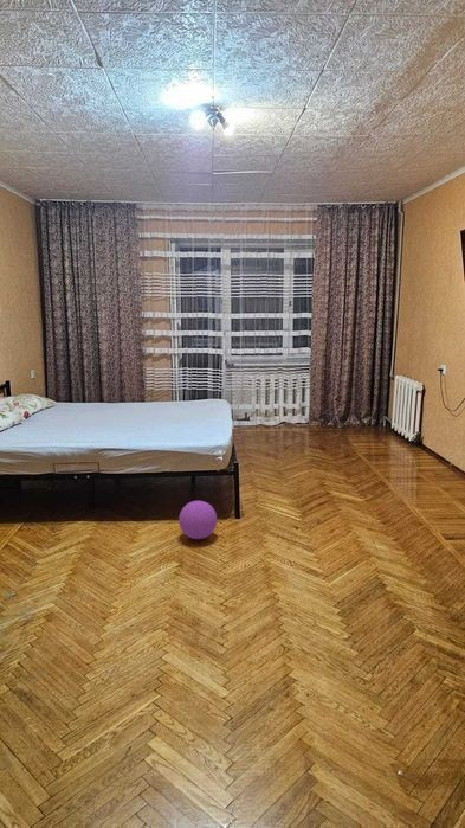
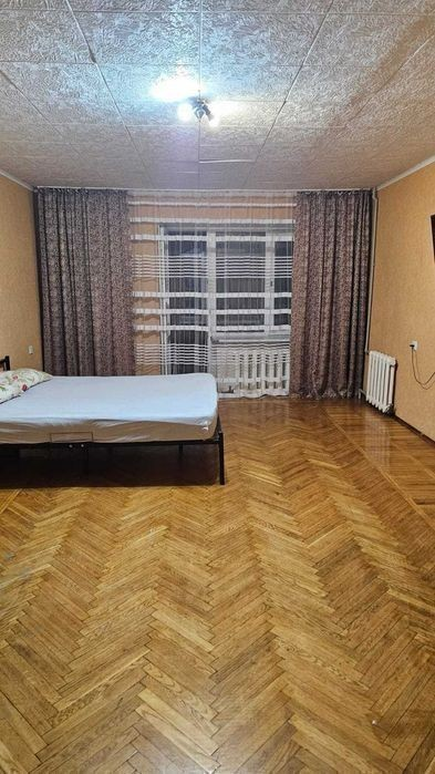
- ball (198, 519)
